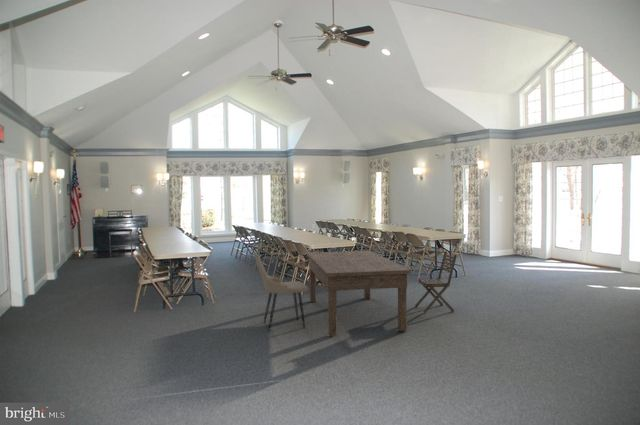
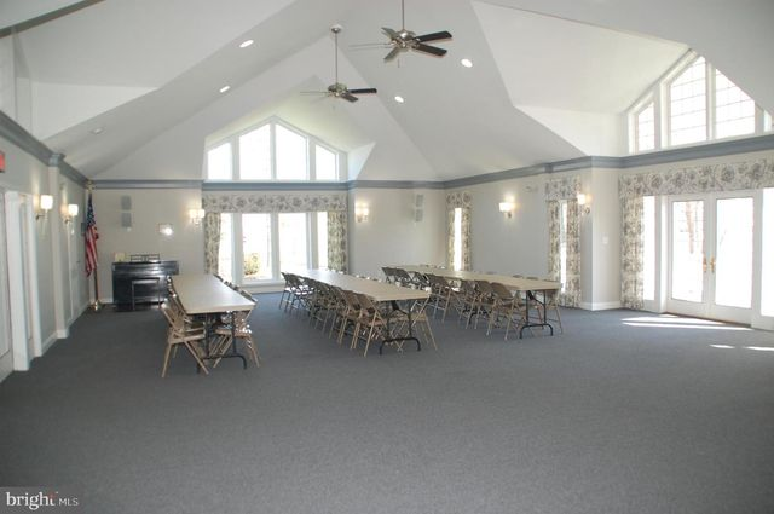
- dining table (385, 283)
- dining chair (279, 288)
